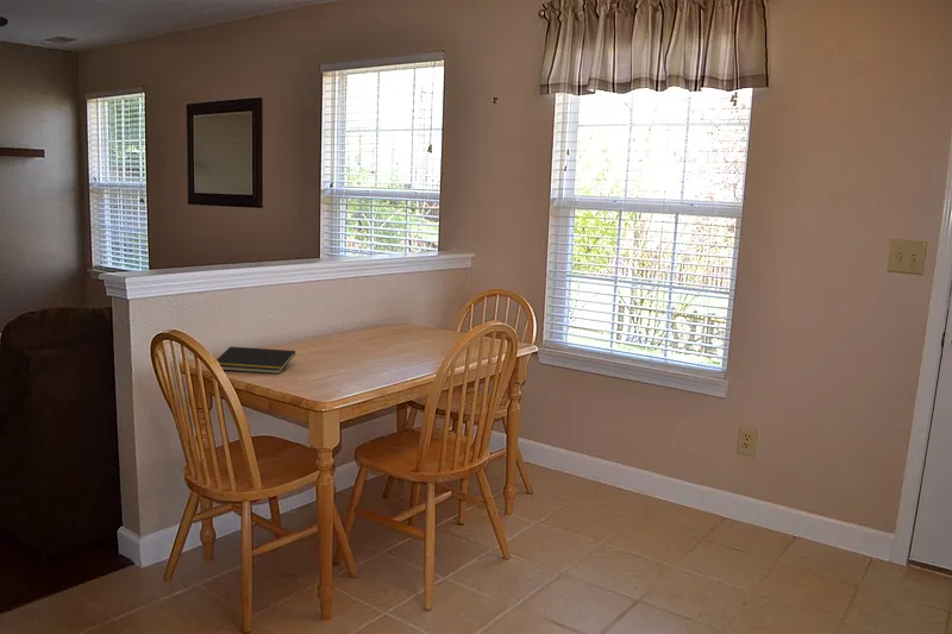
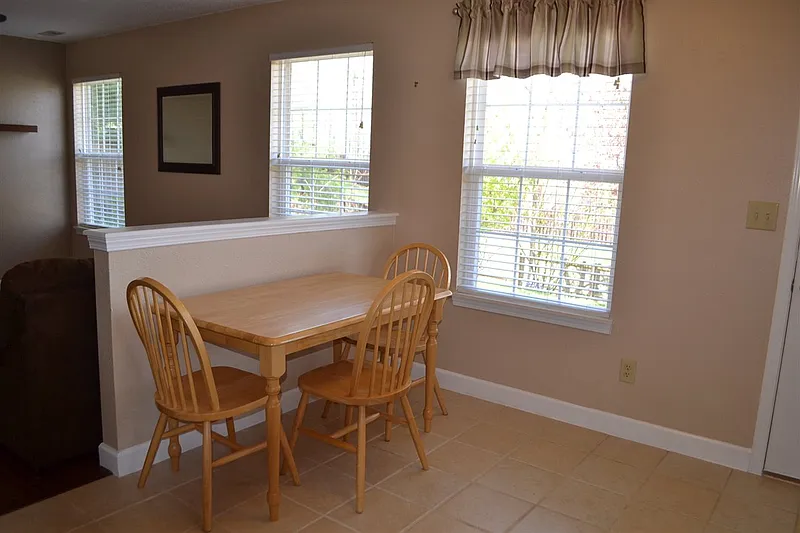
- notepad (253, 359)
